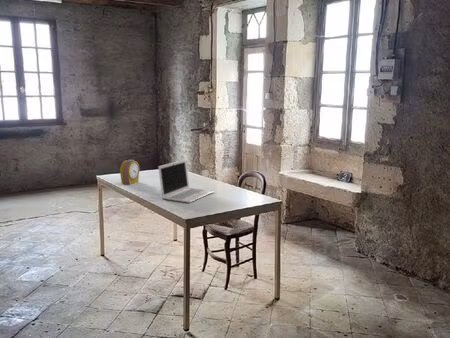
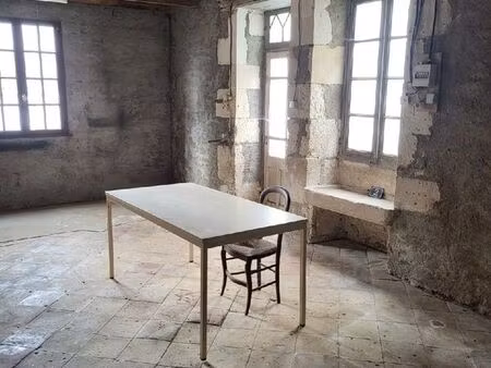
- laptop (187, 179)
- alarm clock (130, 171)
